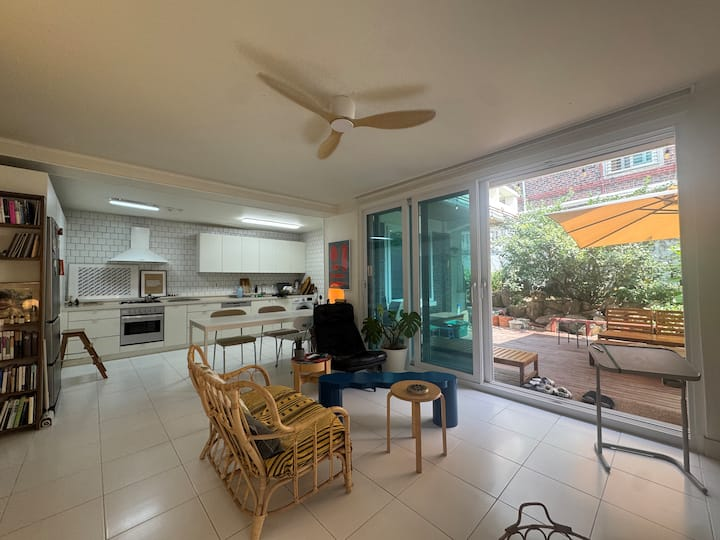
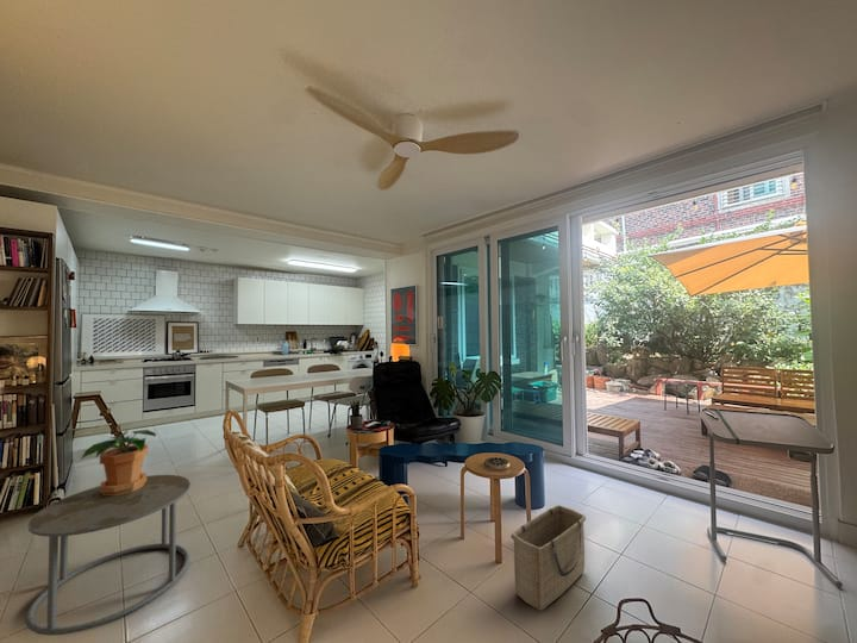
+ basket (550, 553)
+ potted plant (117, 461)
+ side table (118, 551)
